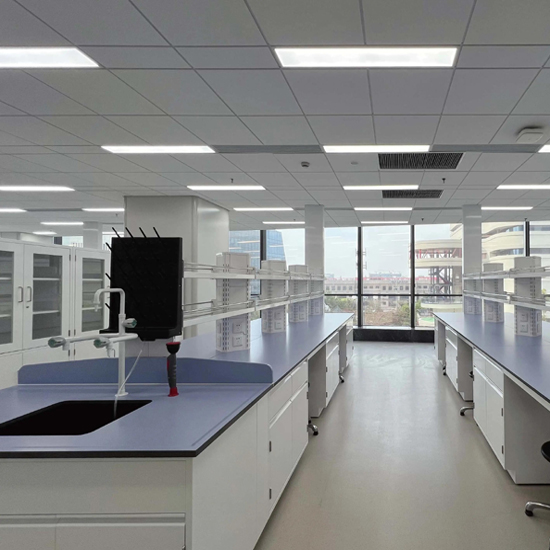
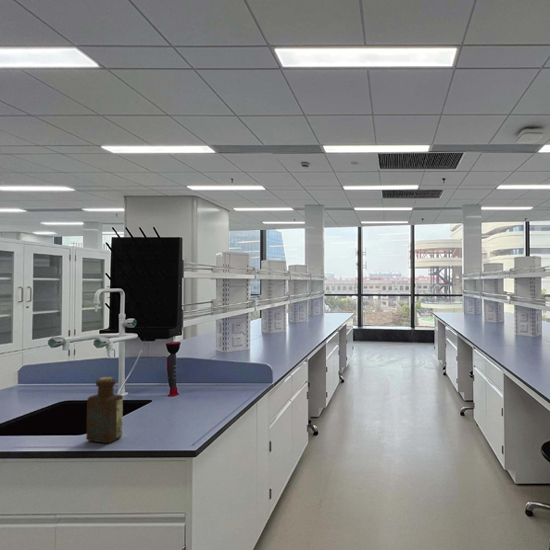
+ bottle (105, 408)
